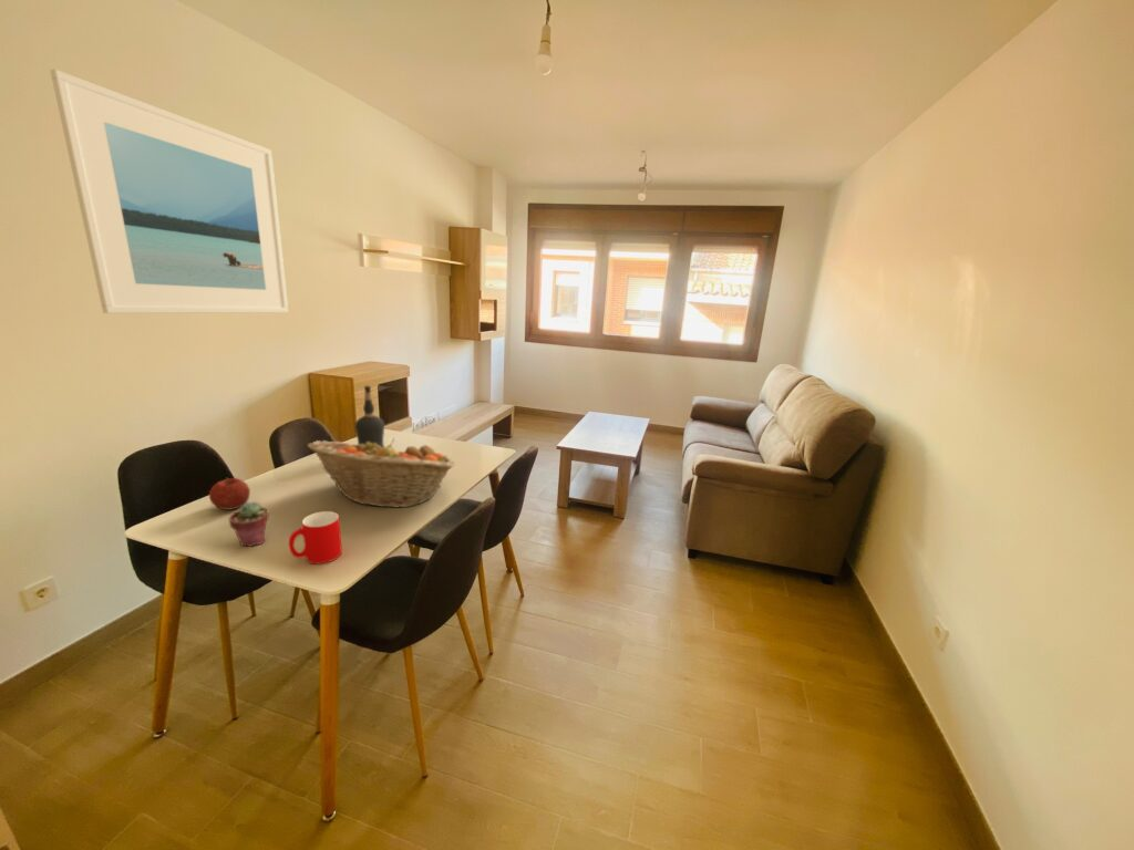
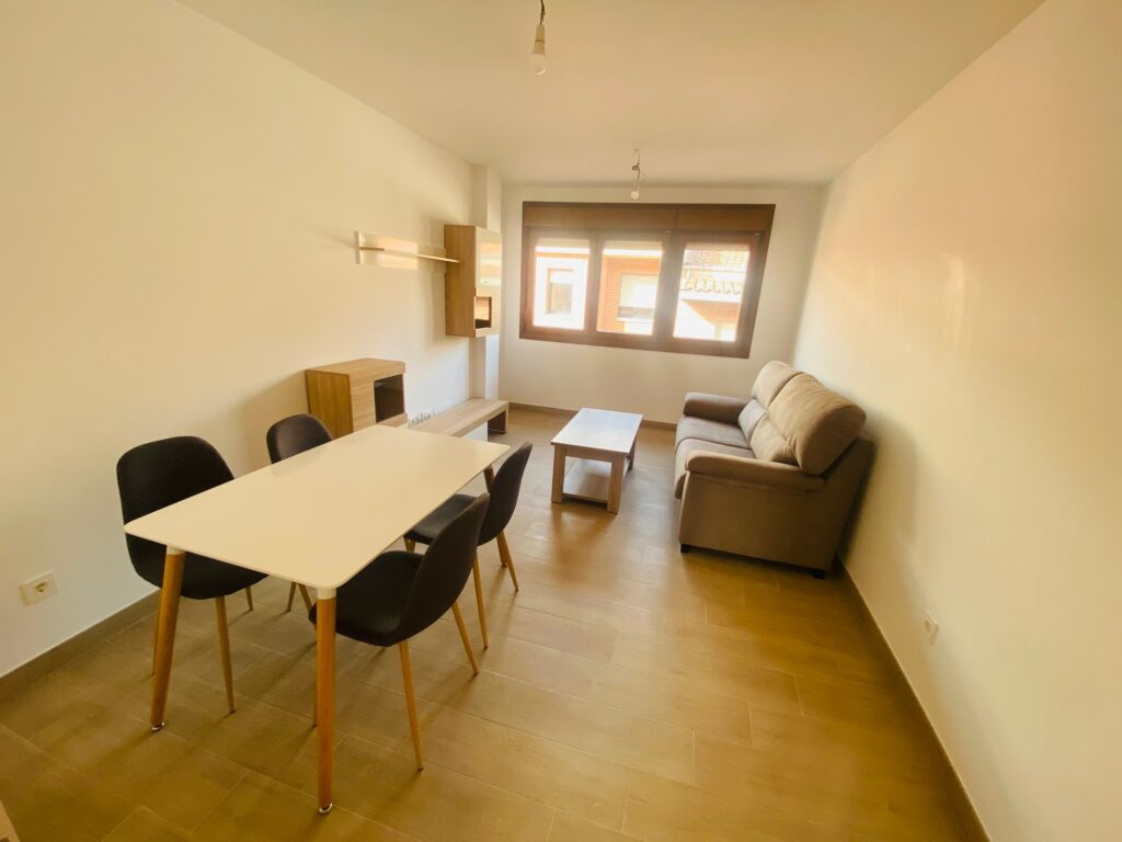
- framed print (198, 220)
- cup (315, 539)
- potted succulent (249, 521)
- fruit basket (384, 464)
- liquor bottle (369, 419)
- fruit (229, 491)
